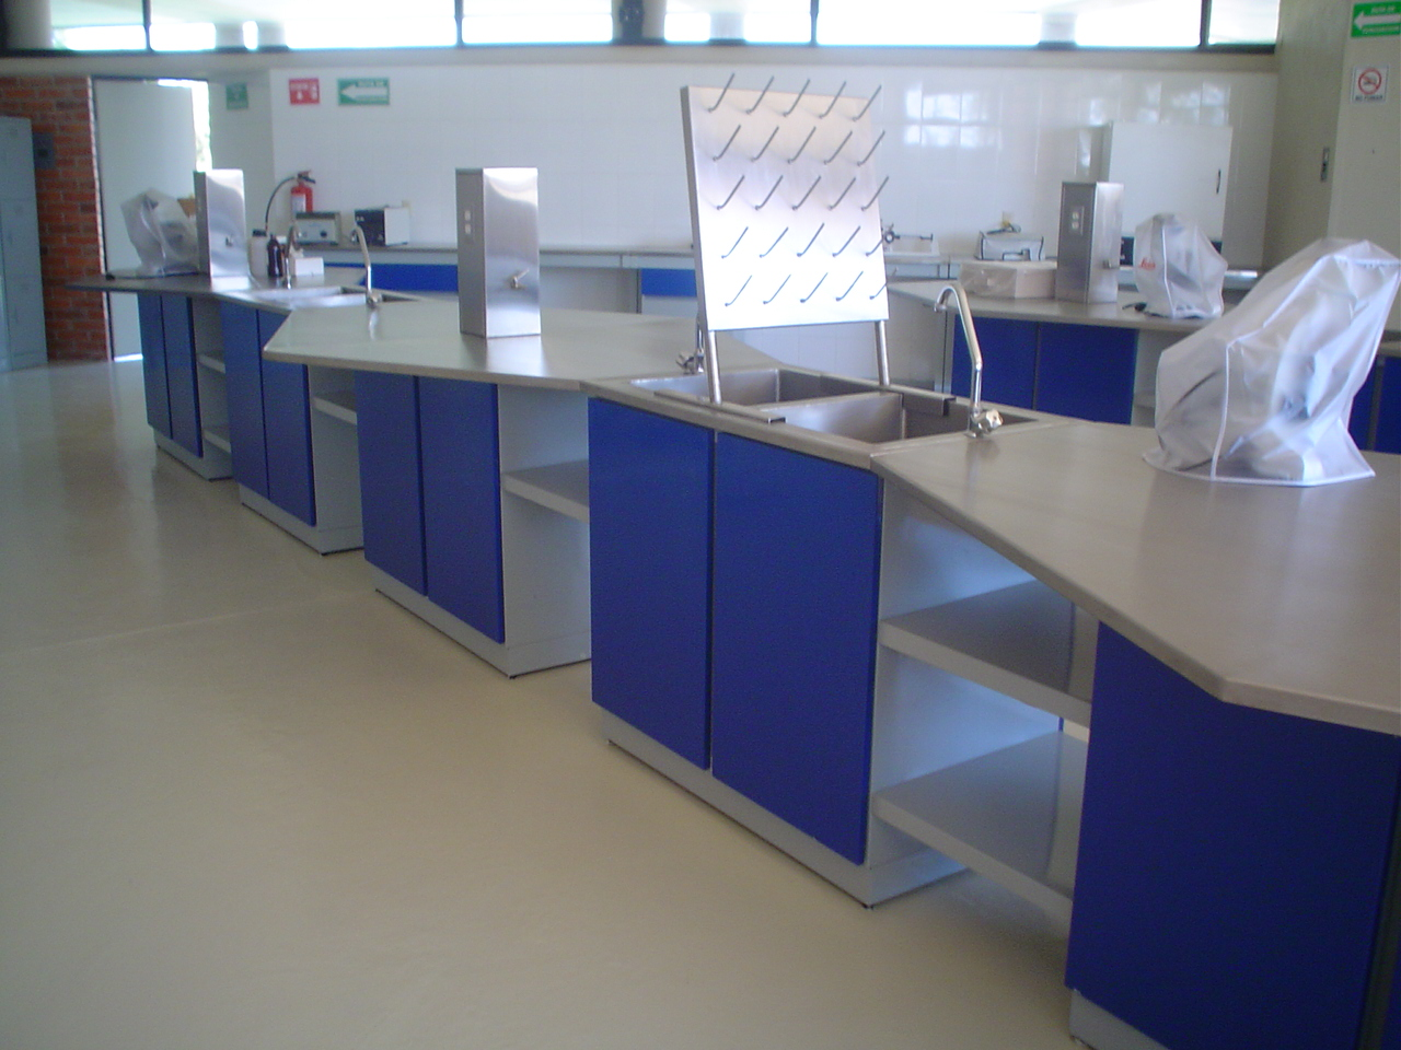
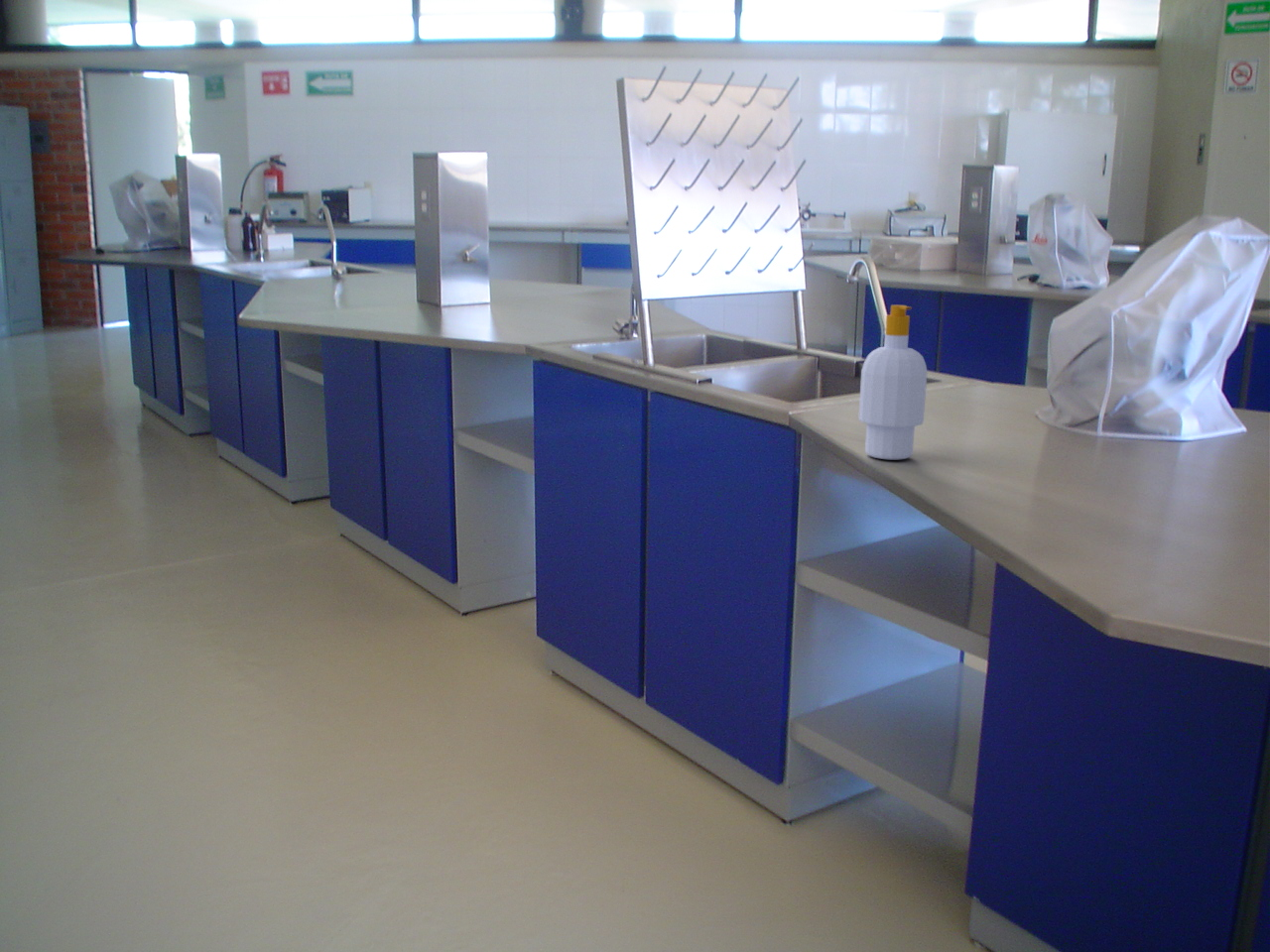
+ soap bottle (893, 382)
